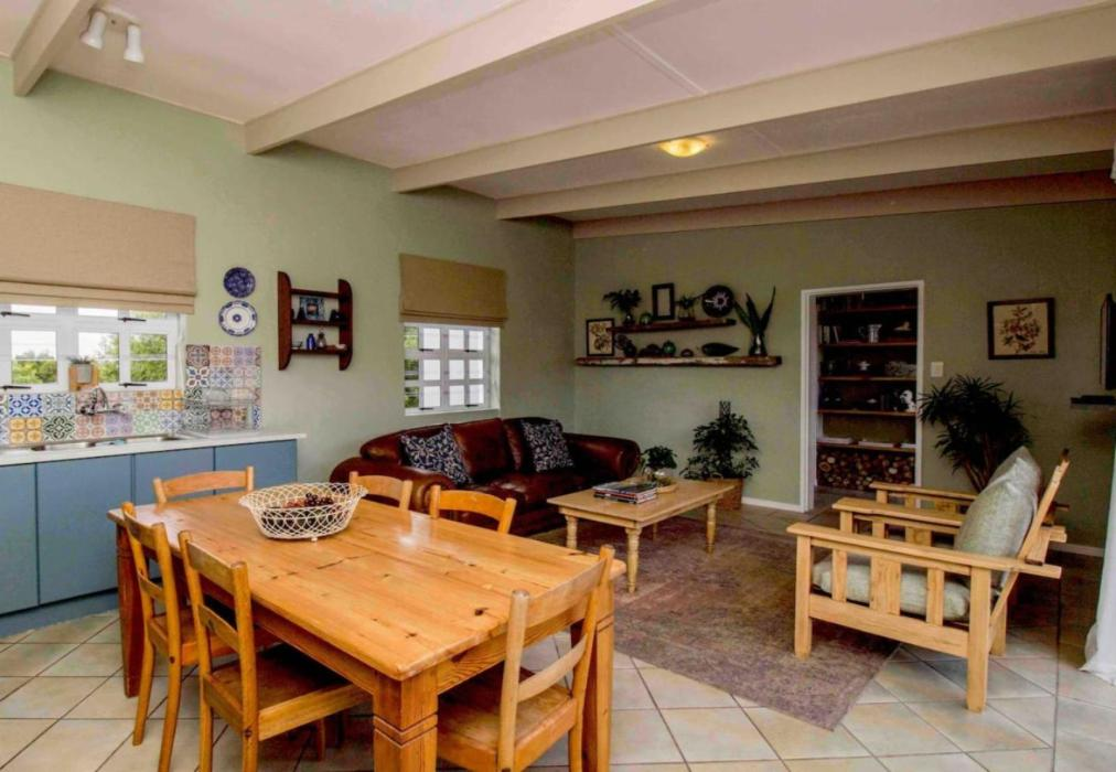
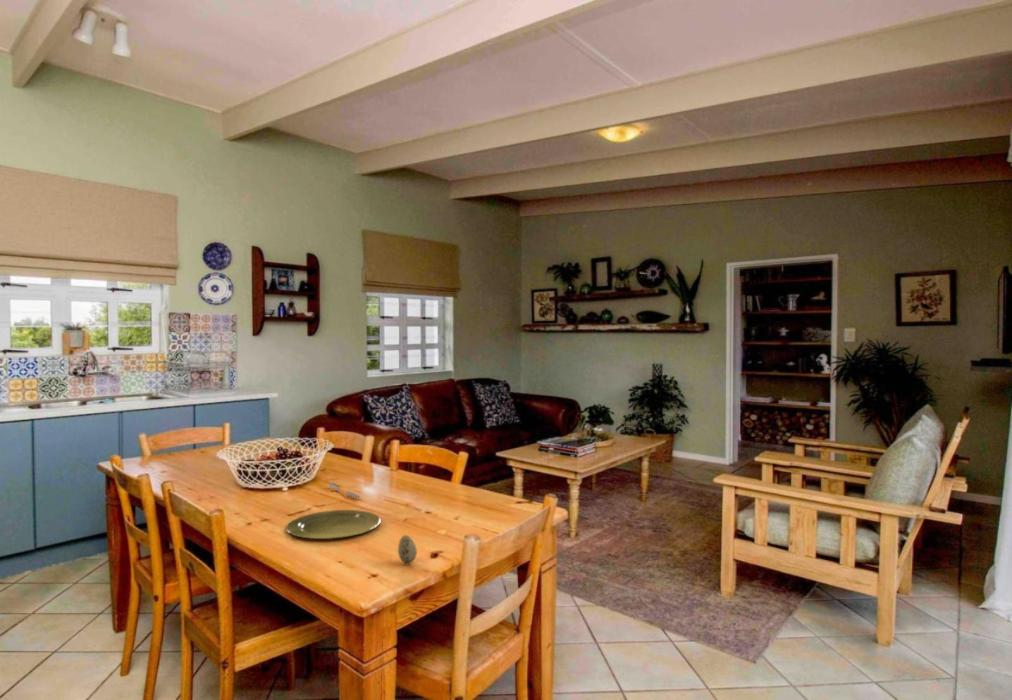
+ spoon (343, 491)
+ speckled egg (407, 549)
+ plate (334, 523)
